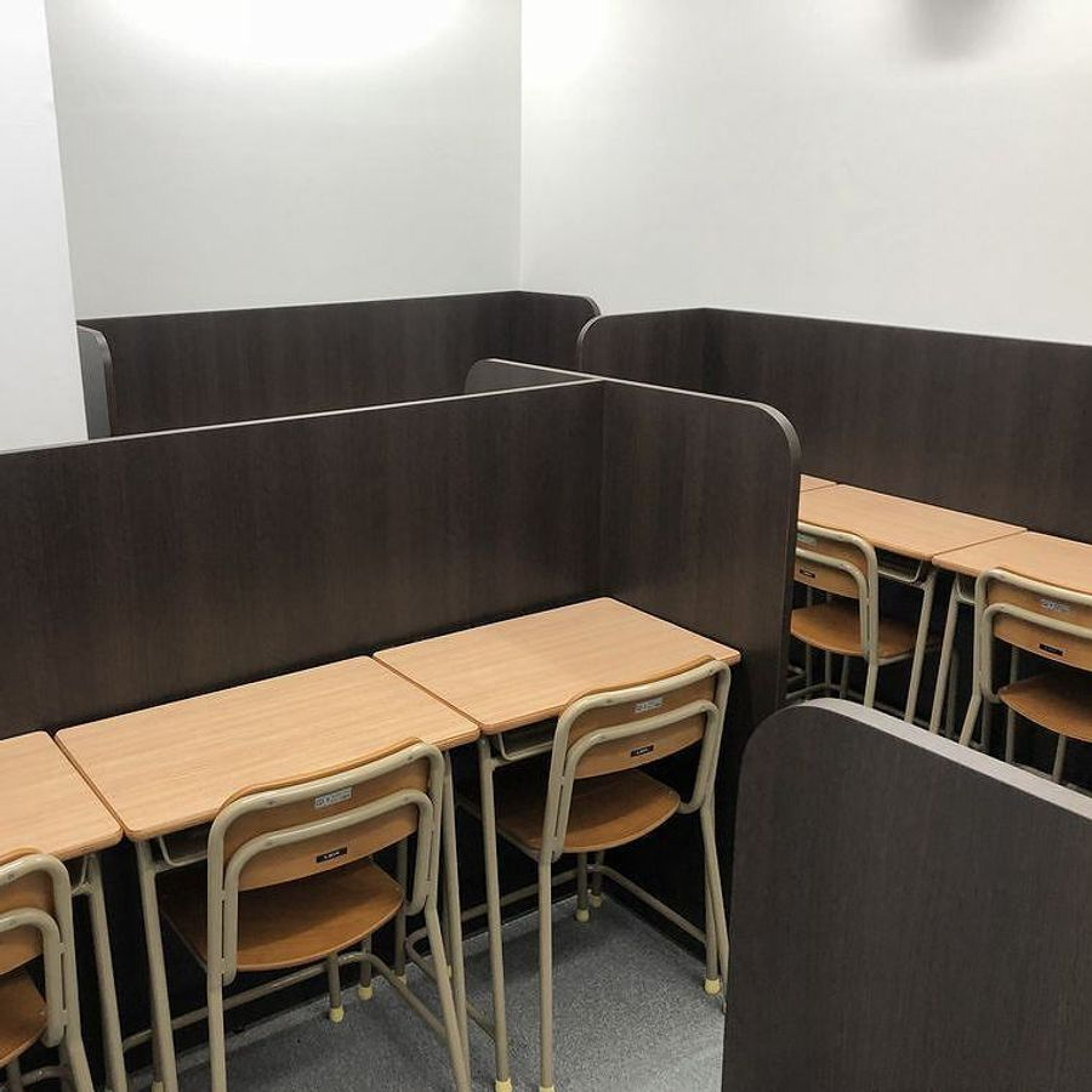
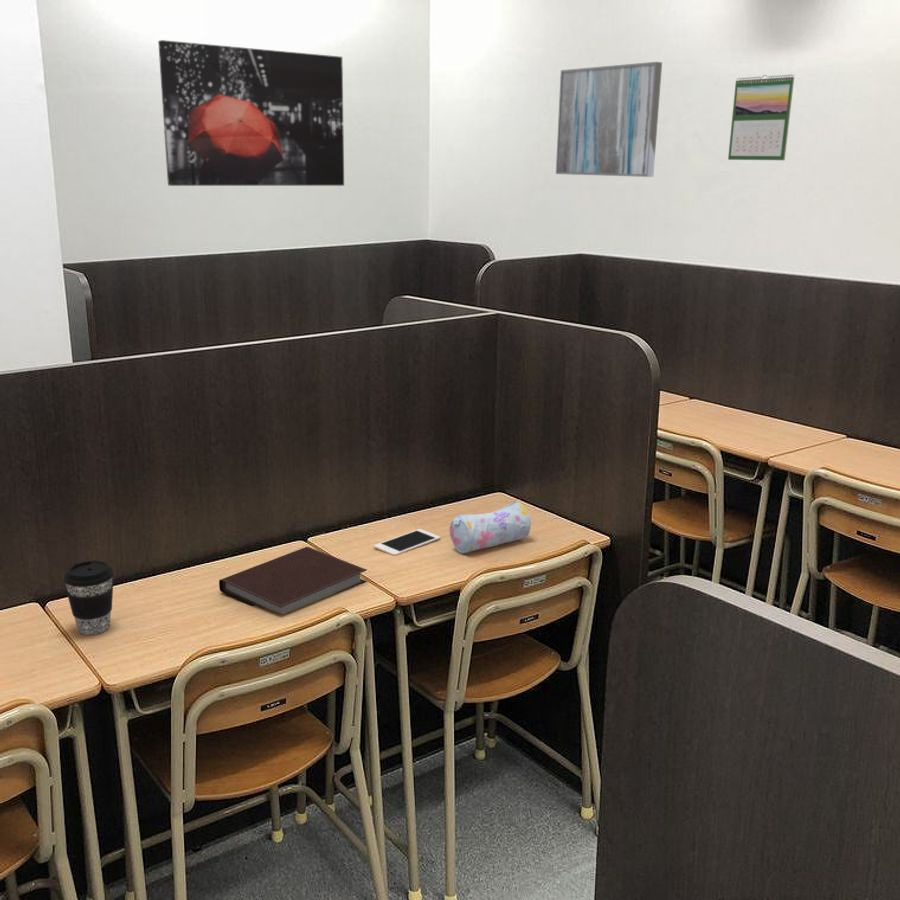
+ coffee cup (91, 598)
+ cell phone (407, 542)
+ wall art (605, 121)
+ wall art (258, 118)
+ pencil case (491, 527)
+ calendar (760, 117)
+ notebook (294, 580)
